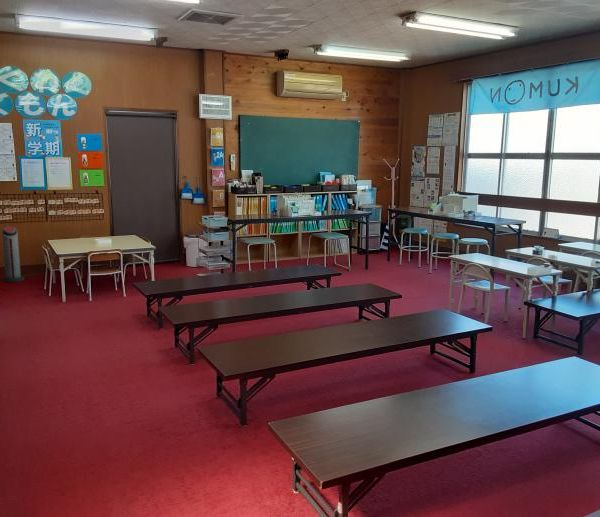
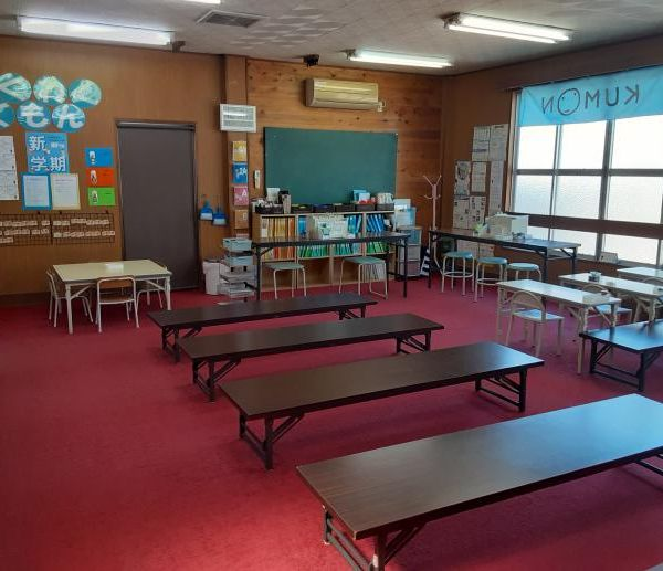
- air purifier (11, 253)
